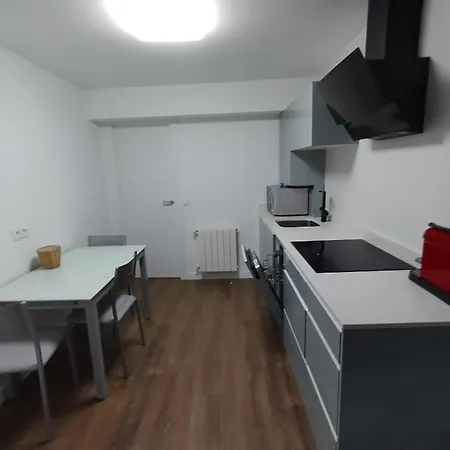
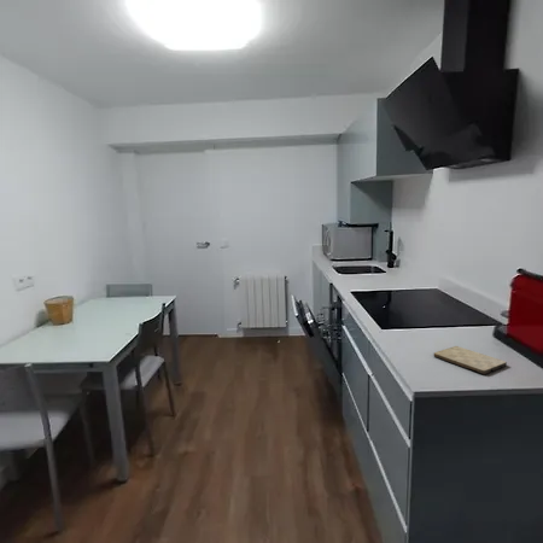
+ cutting board (468, 358)
